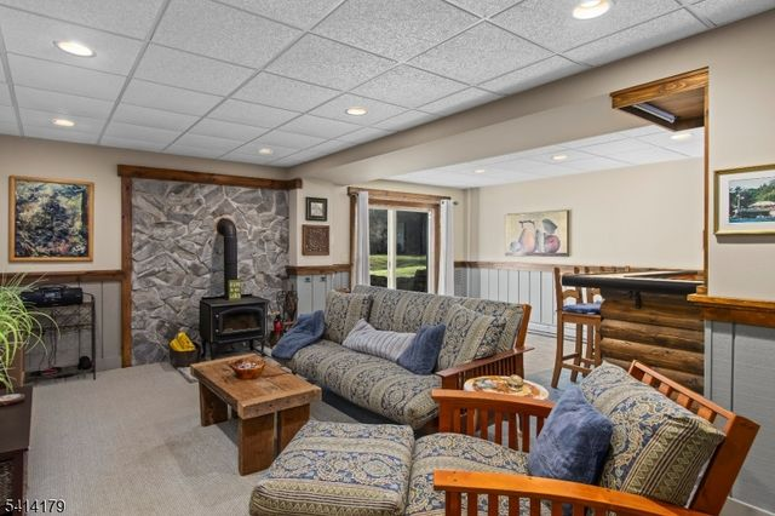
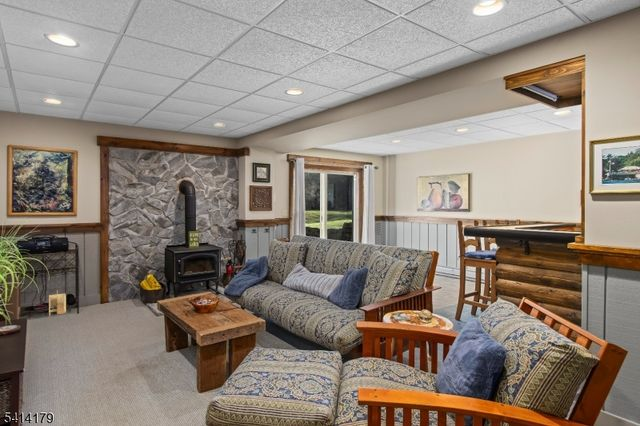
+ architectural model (57, 301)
